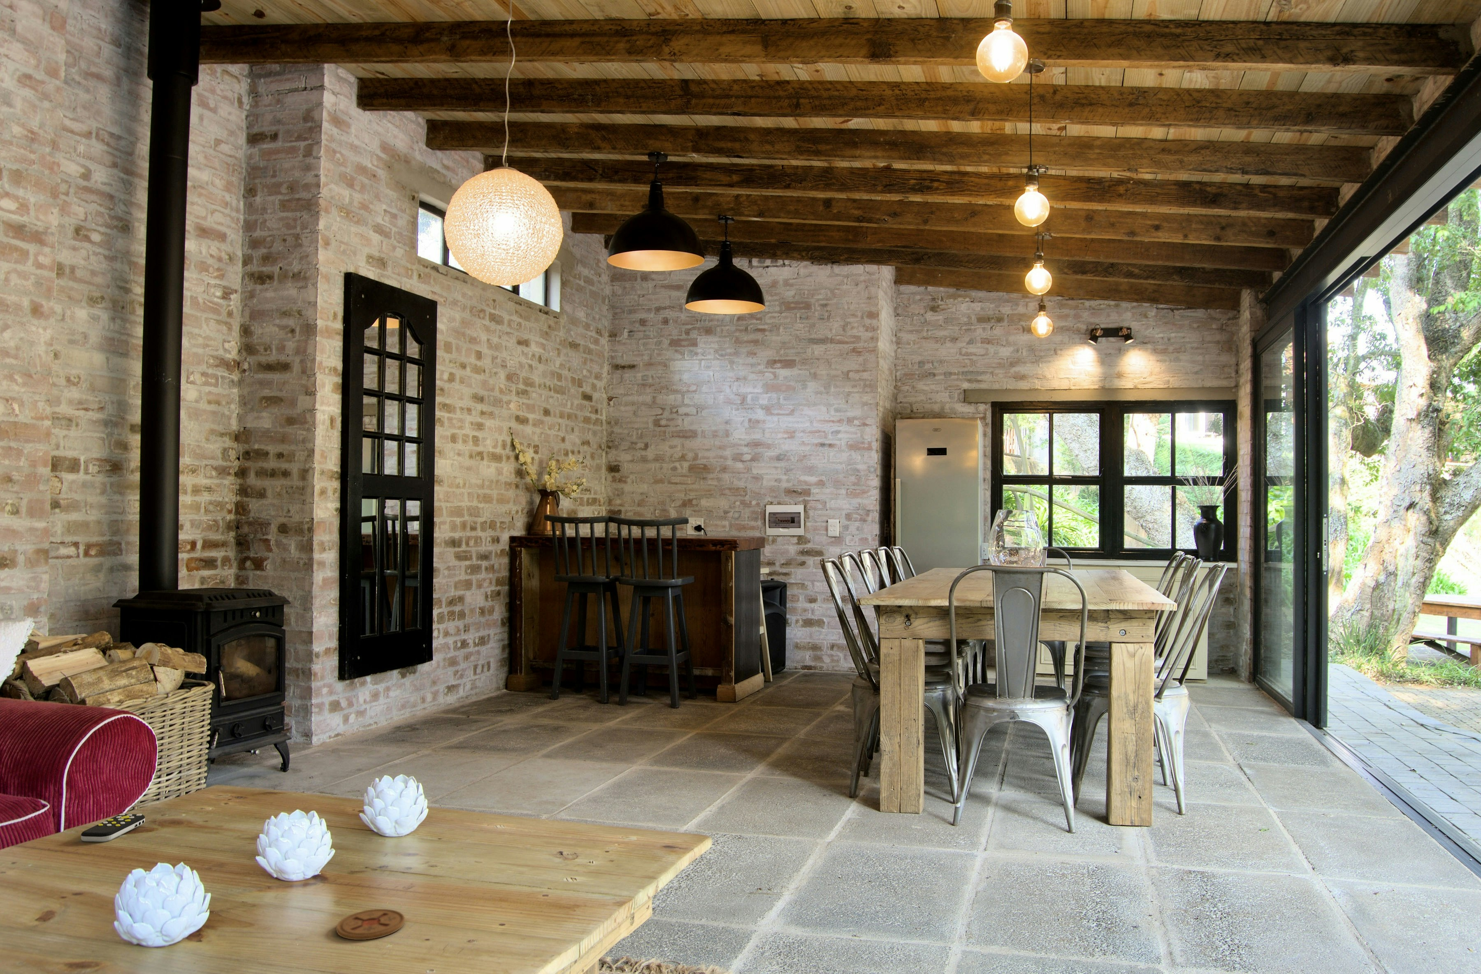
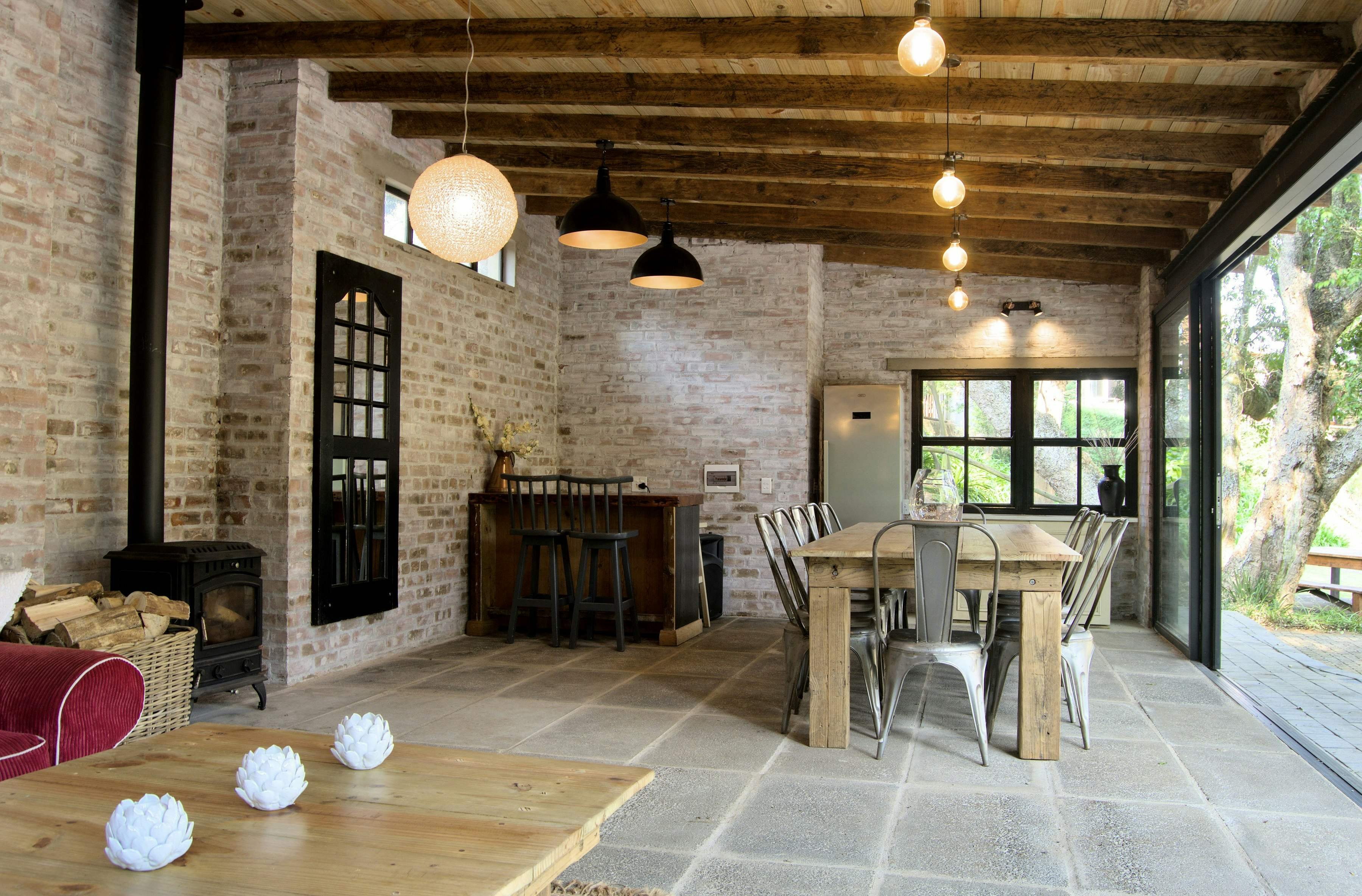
- remote control (113, 827)
- coaster (371, 924)
